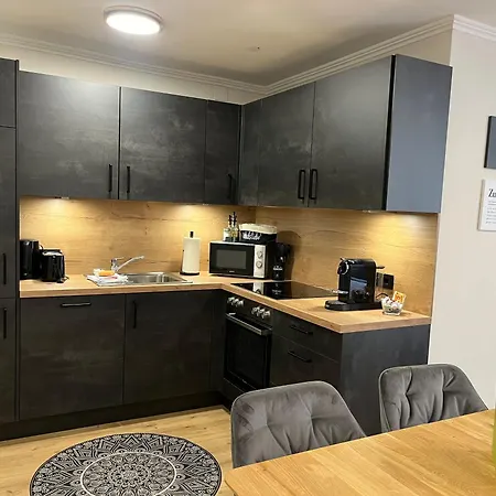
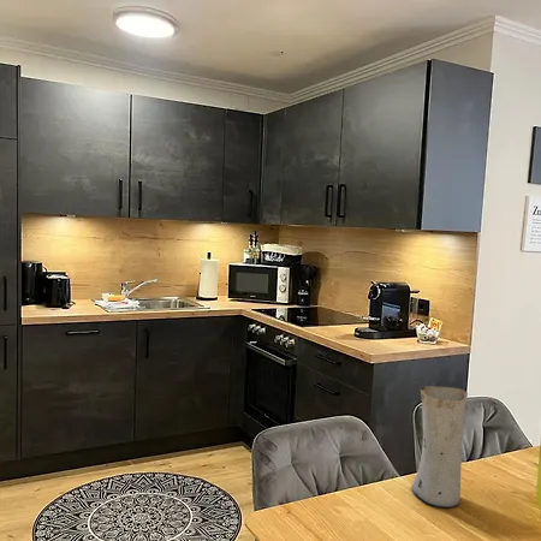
+ vase (440, 444)
